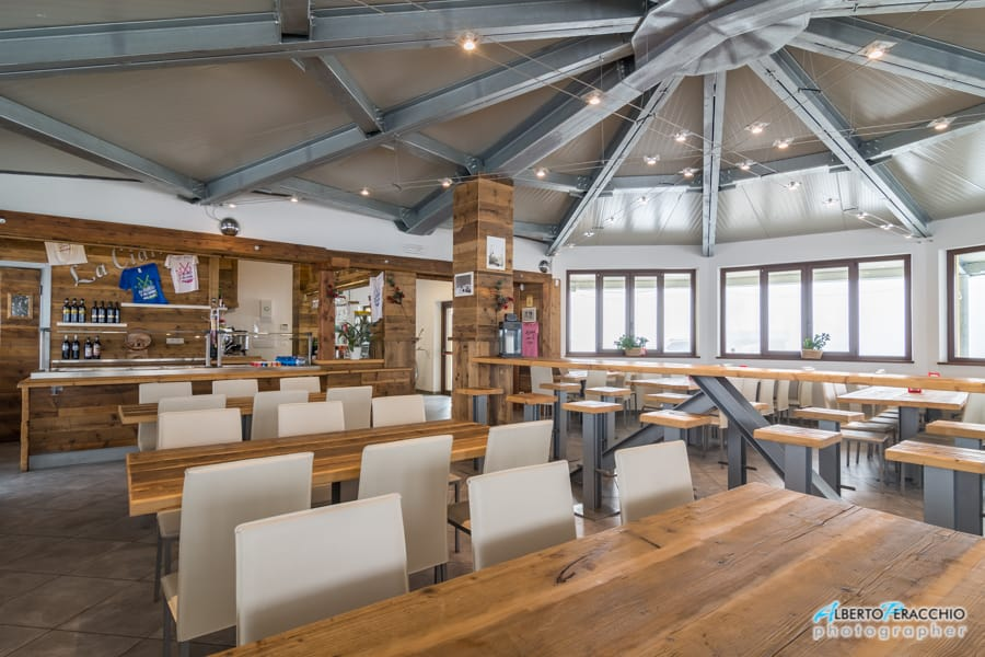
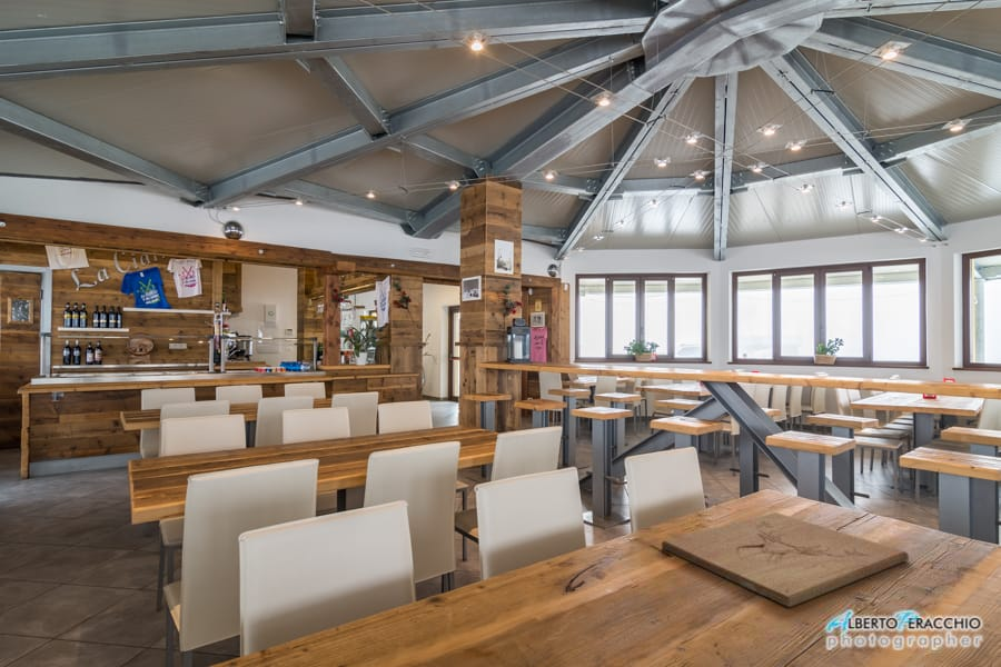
+ cutting board (781, 549)
